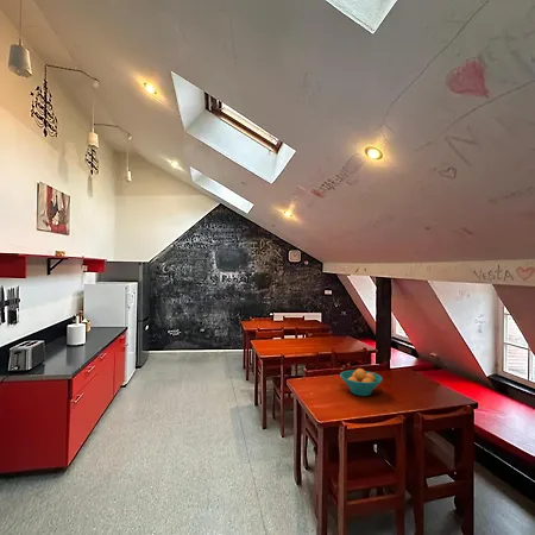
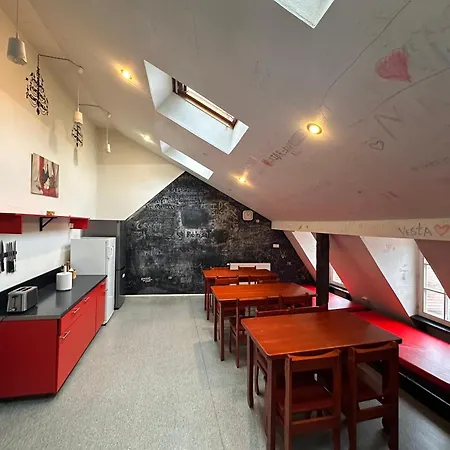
- fruit bowl (360, 380)
